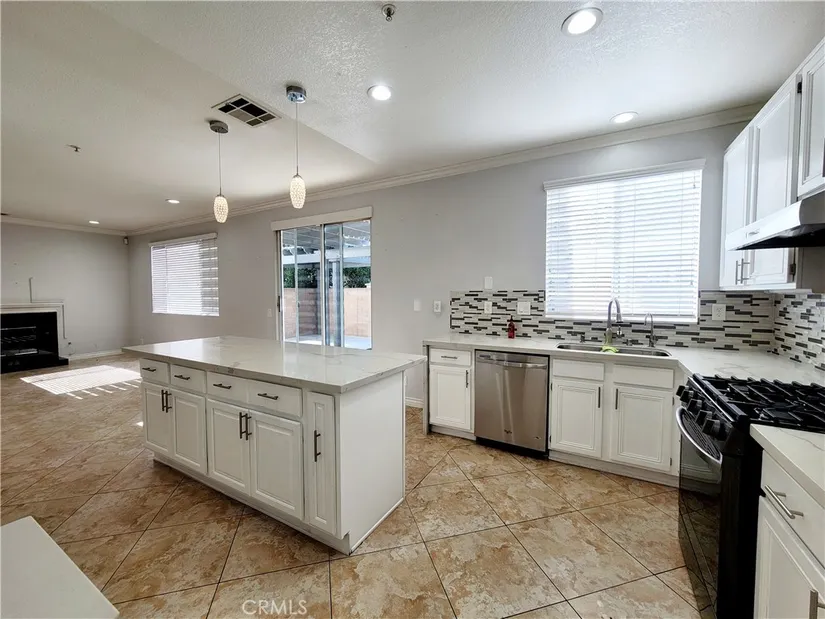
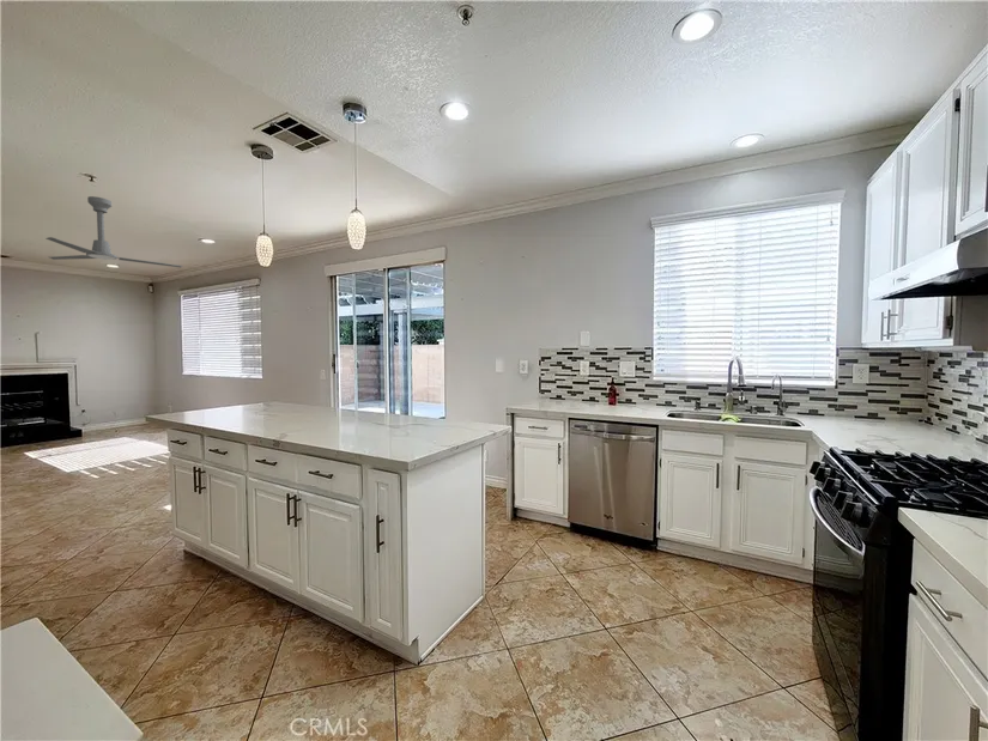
+ ceiling fan (103, 230)
